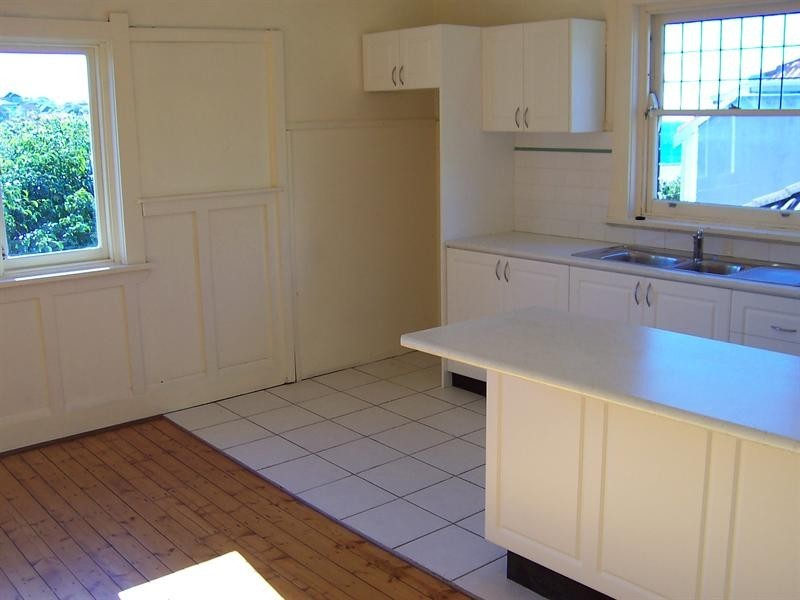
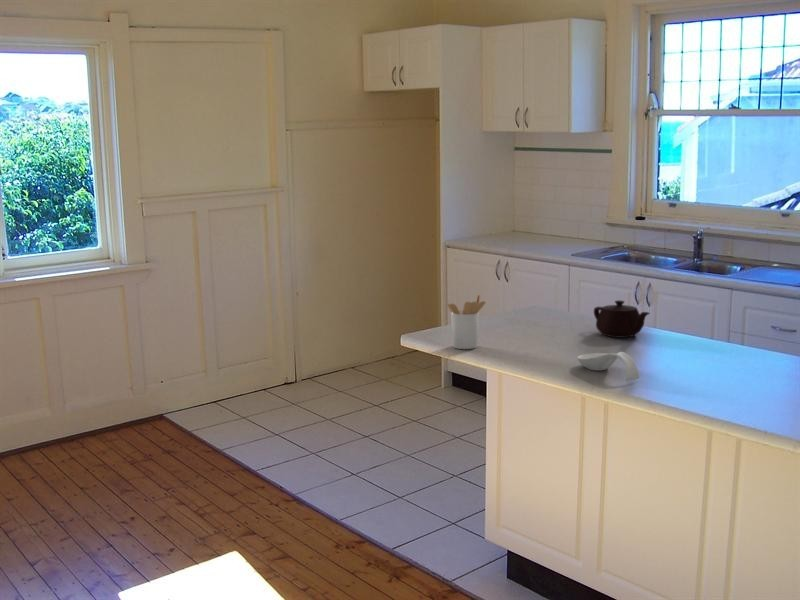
+ utensil holder (468, 322)
+ spoon rest (608, 360)
+ teapot (620, 318)
